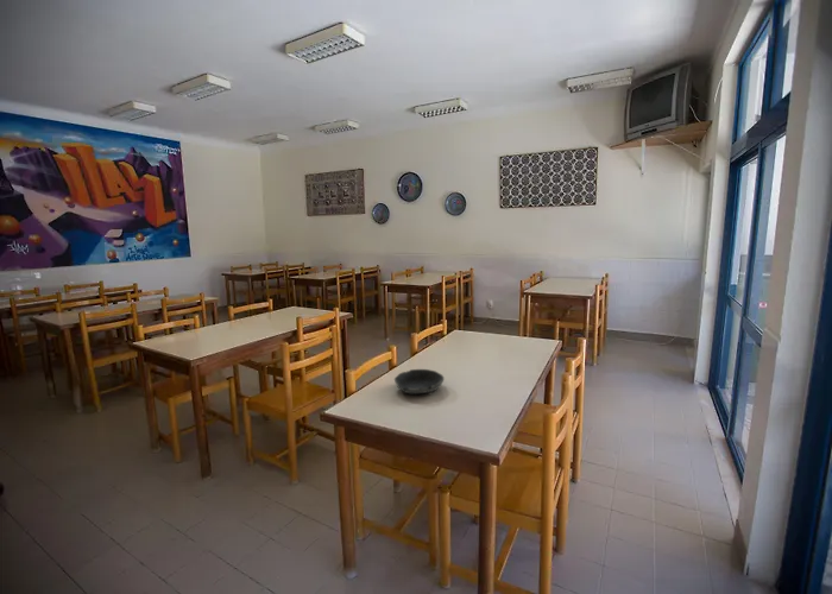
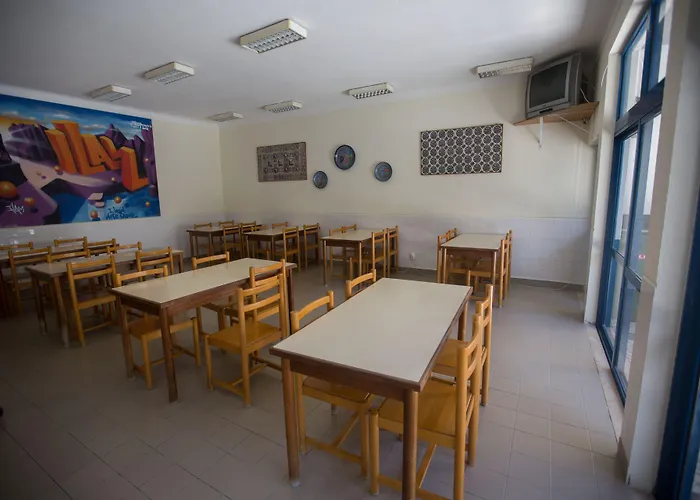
- bowl (418, 383)
